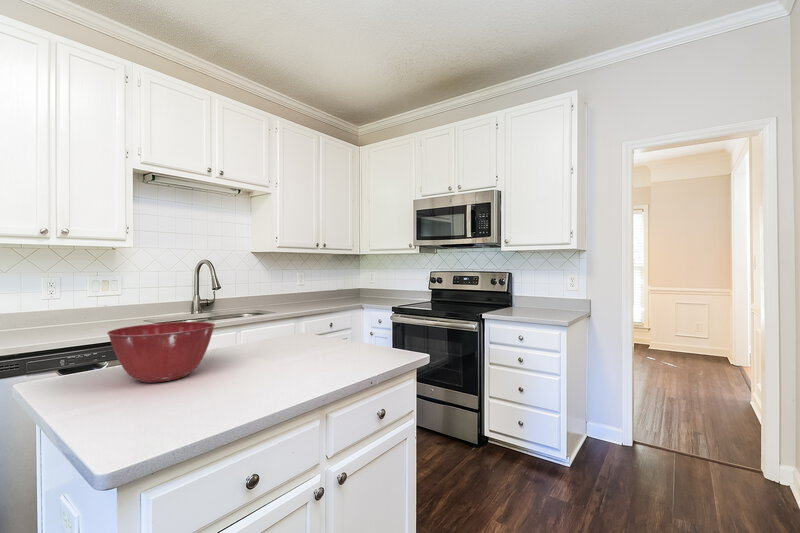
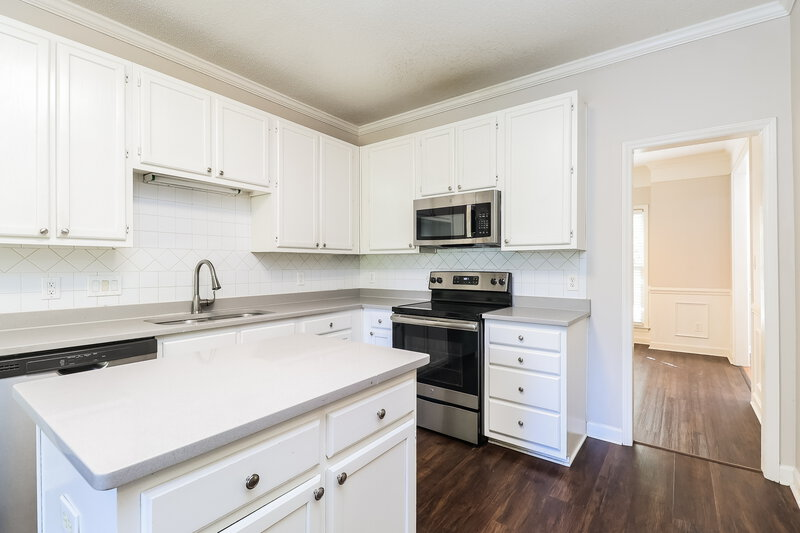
- mixing bowl (164, 351)
